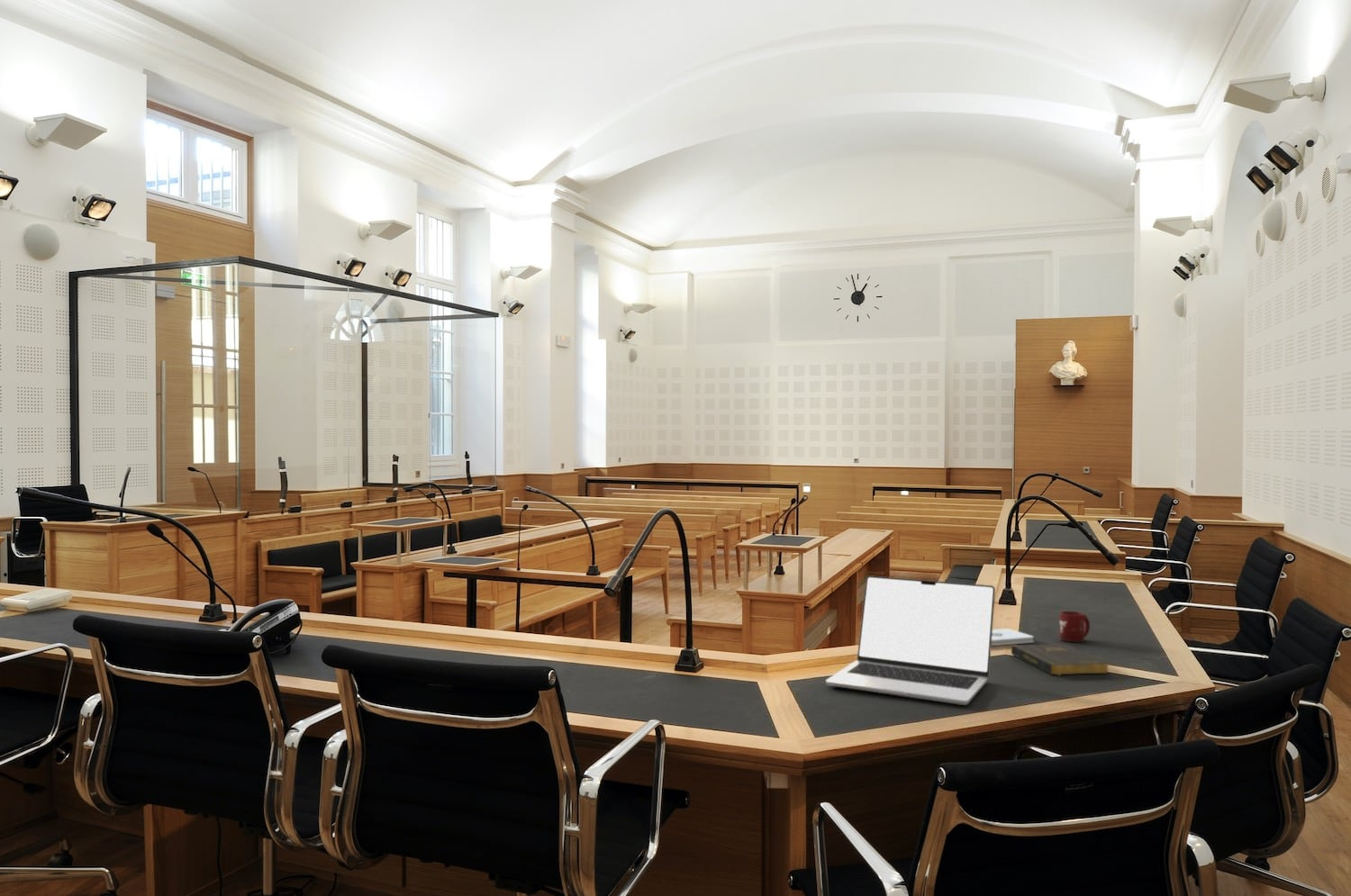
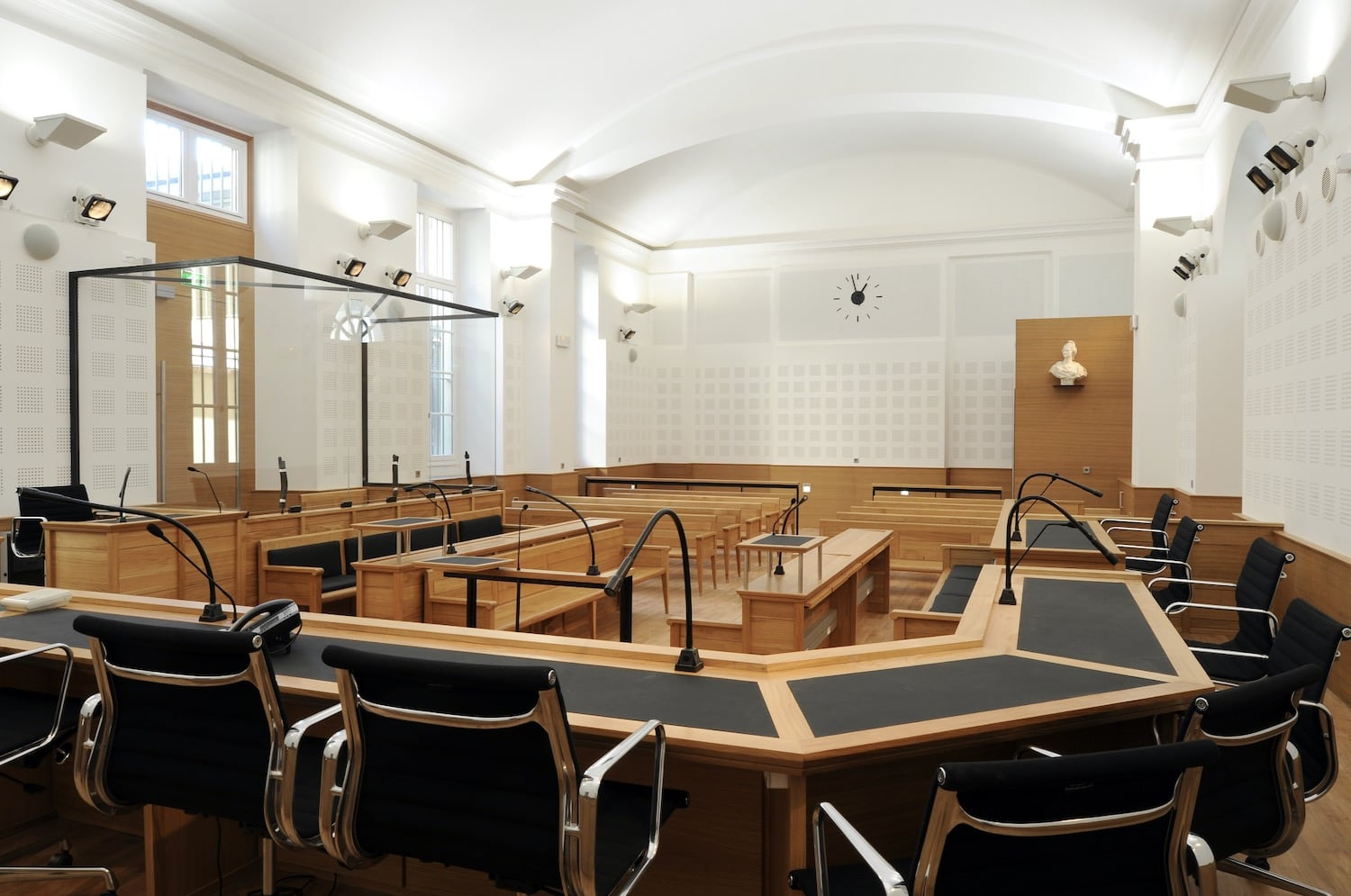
- notepad (993, 637)
- book (1059, 659)
- laptop (911, 634)
- cup (1075, 626)
